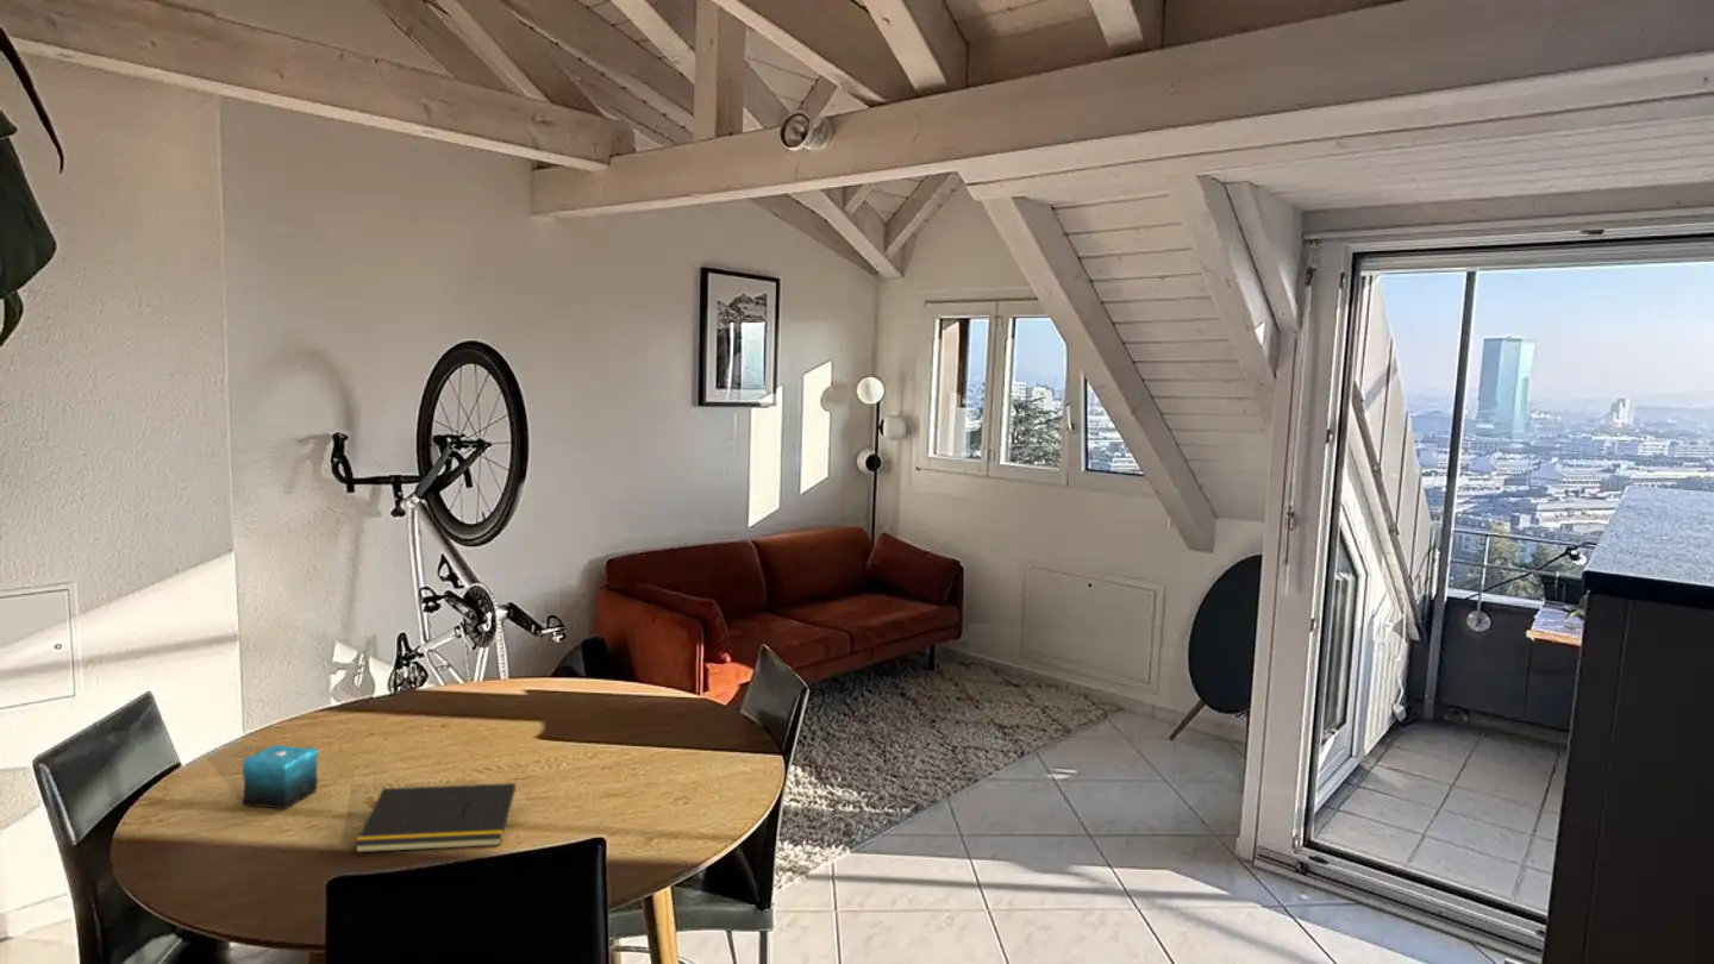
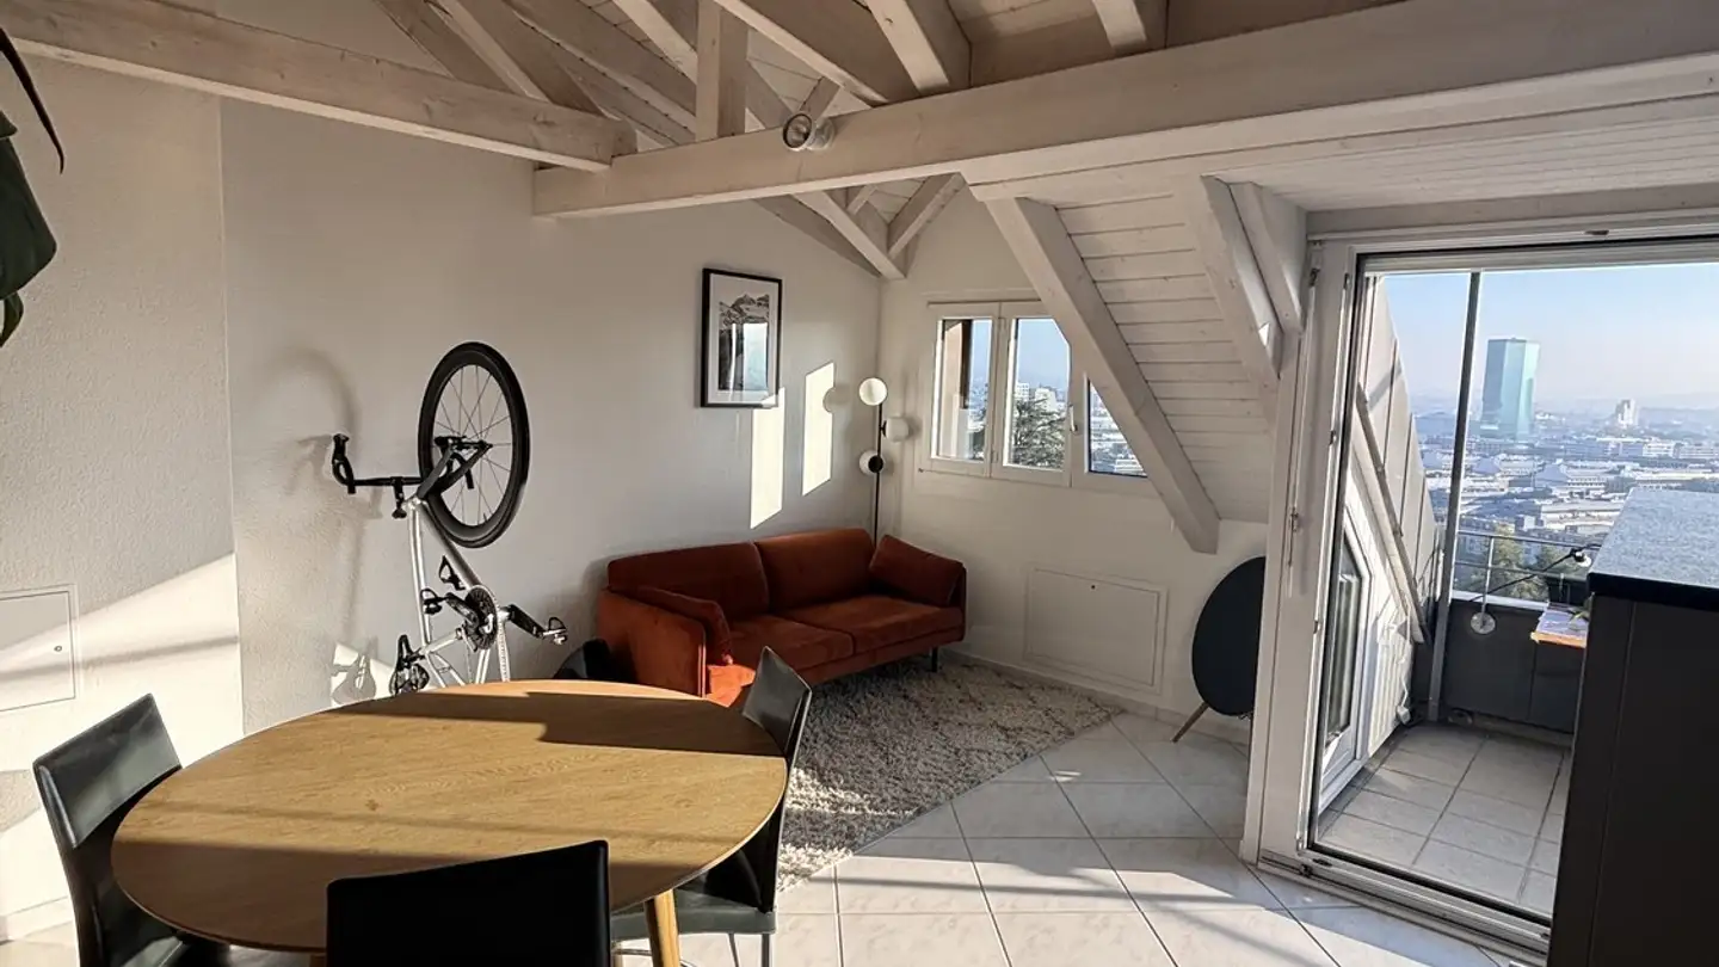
- notepad (439, 815)
- candle (280, 766)
